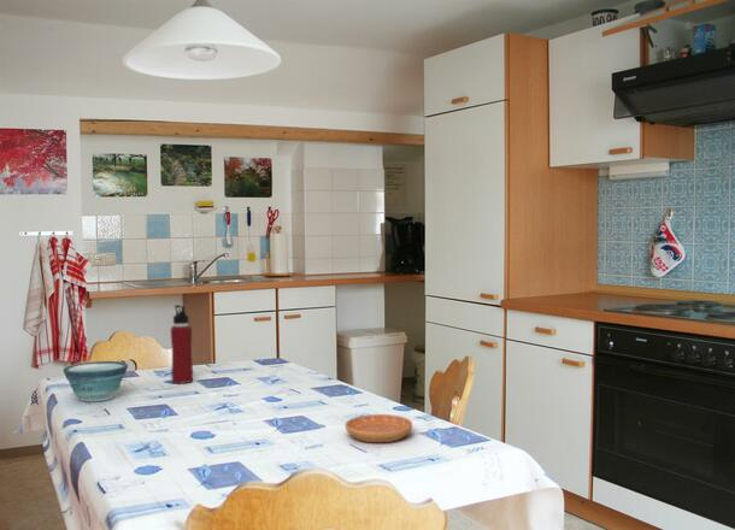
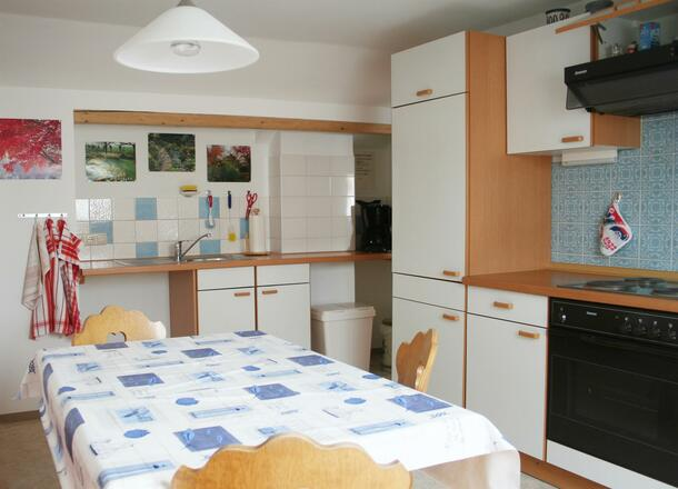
- bowl (96, 382)
- water bottle (181, 343)
- saucer (378, 429)
